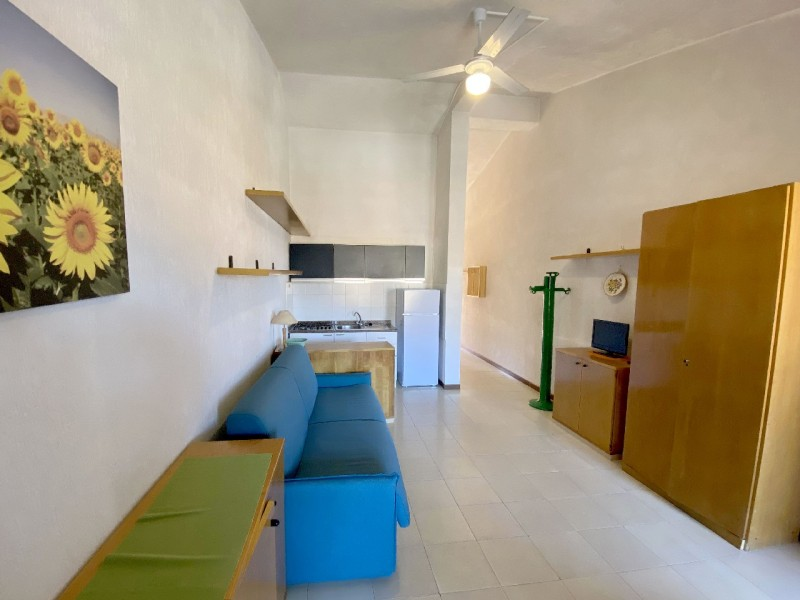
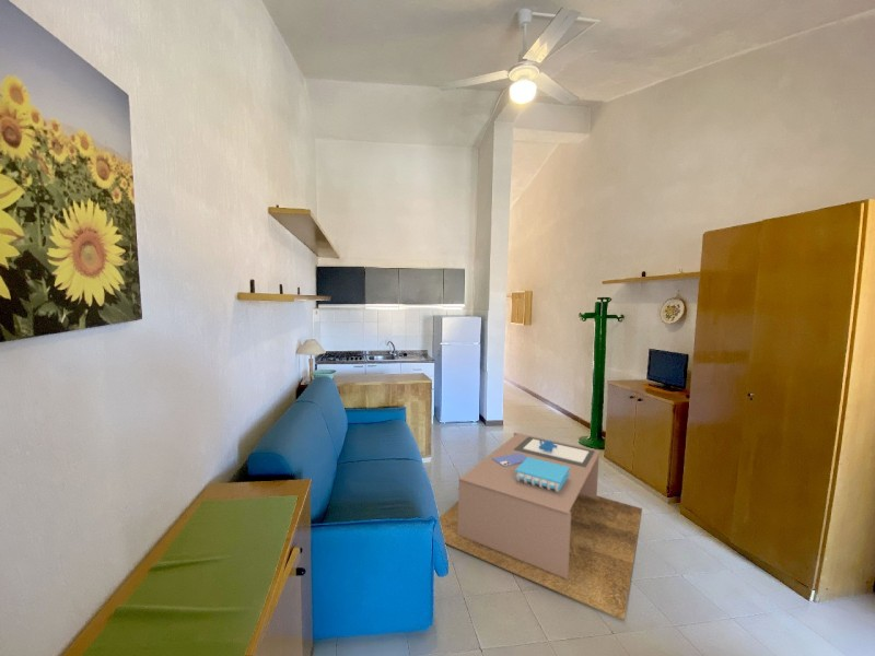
+ coffee table (540, 487)
